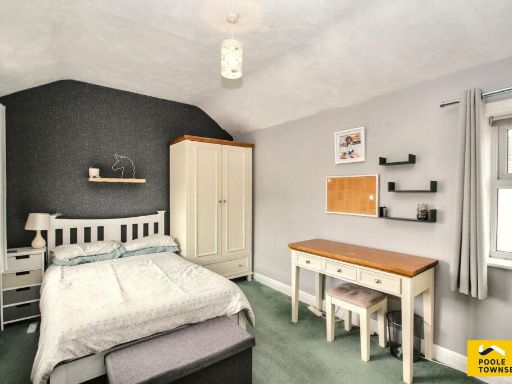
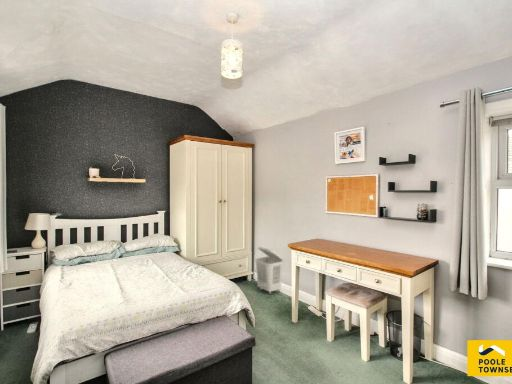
+ laundry basket (269, 269)
